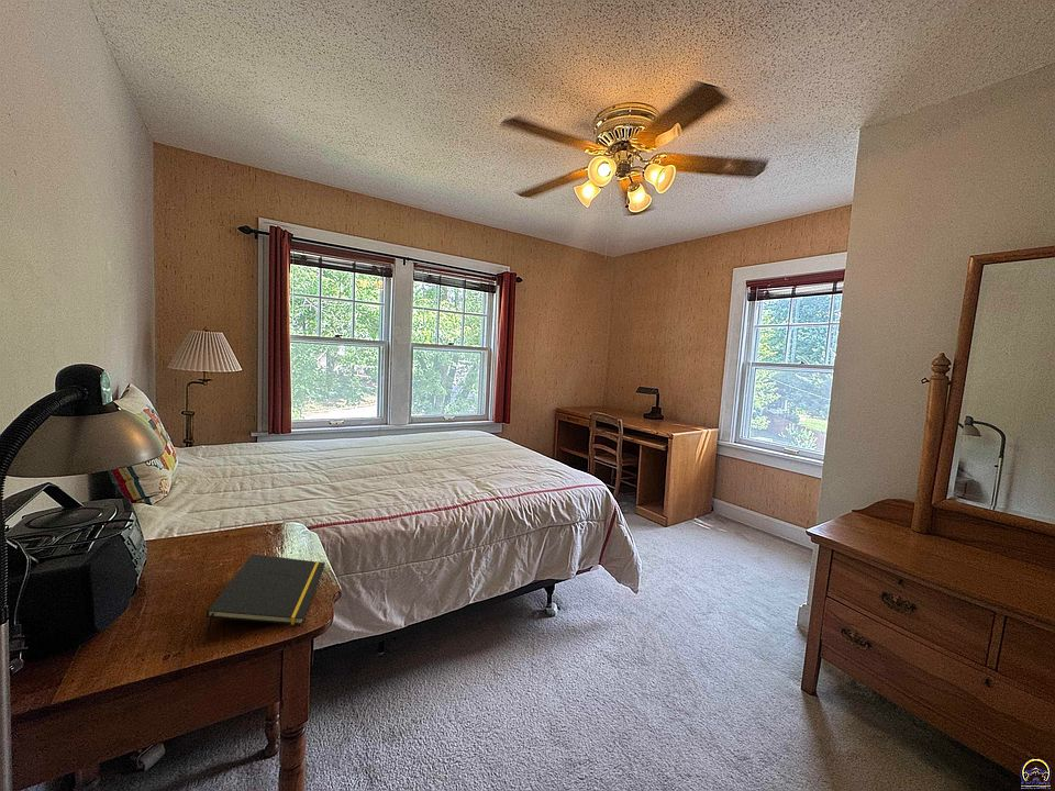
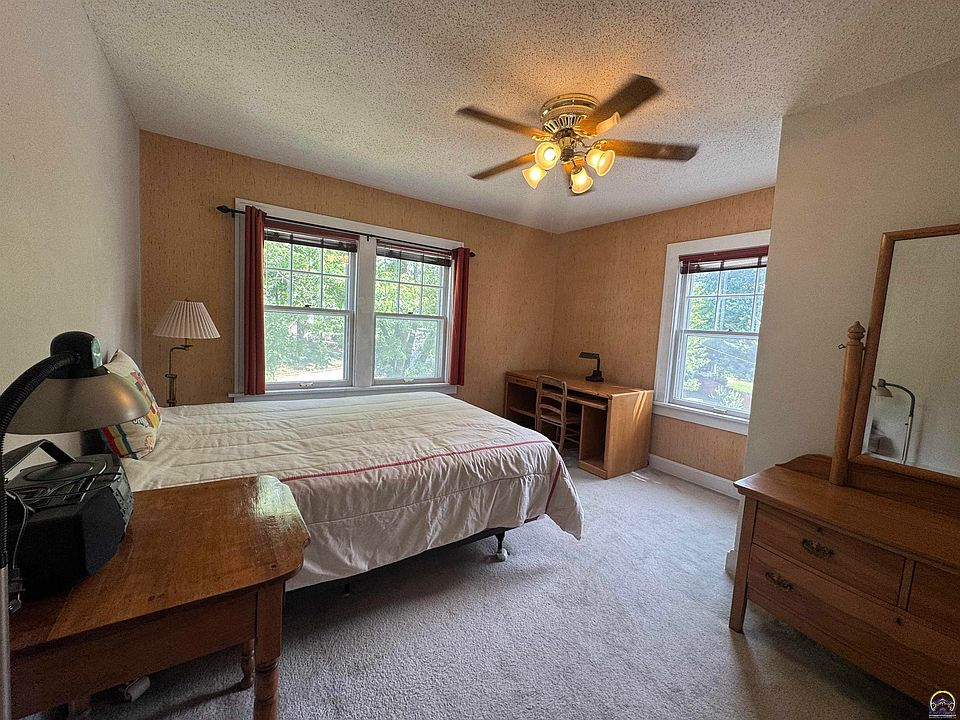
- notepad (274, 586)
